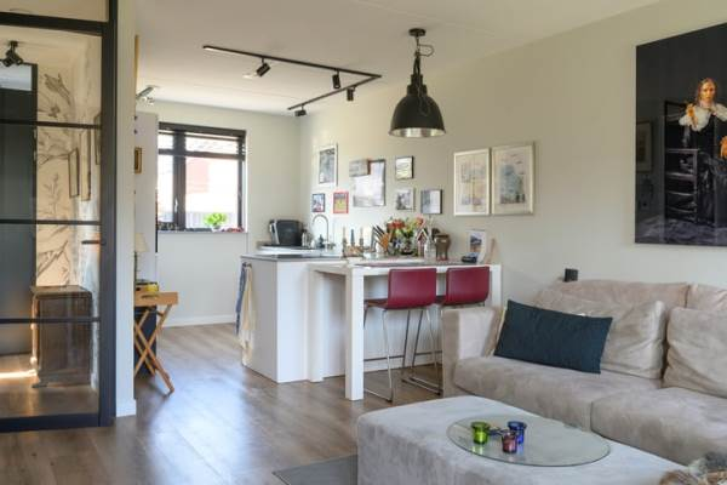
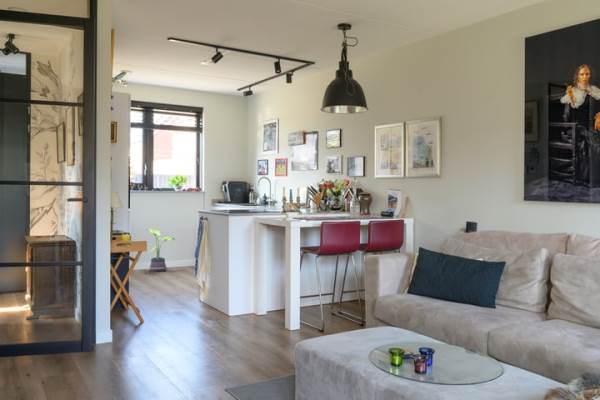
+ potted plant (159, 249)
